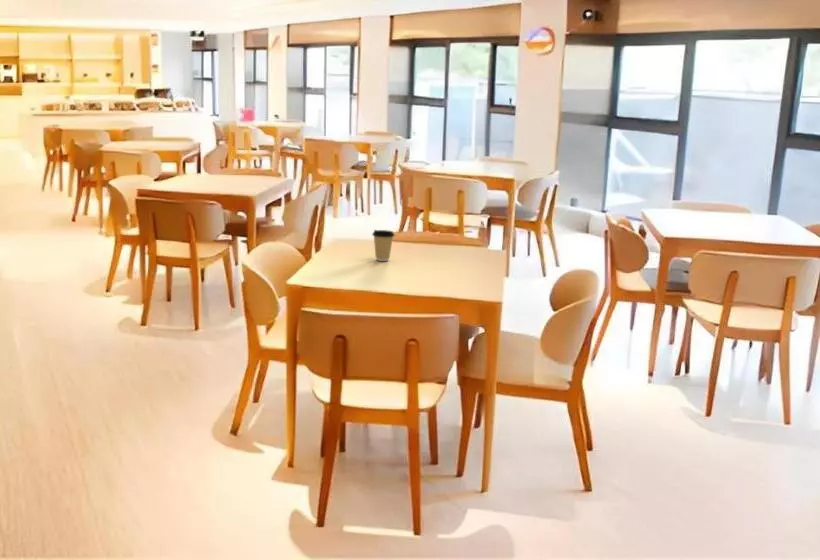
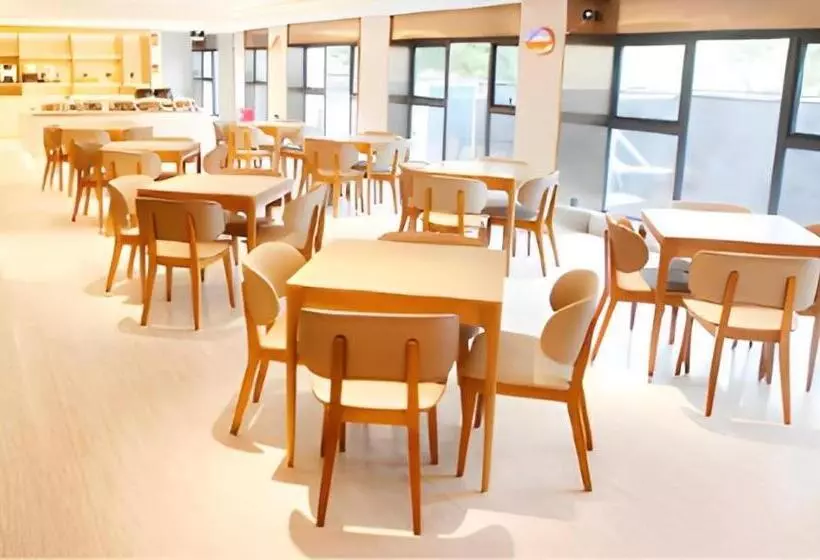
- coffee cup (383, 245)
